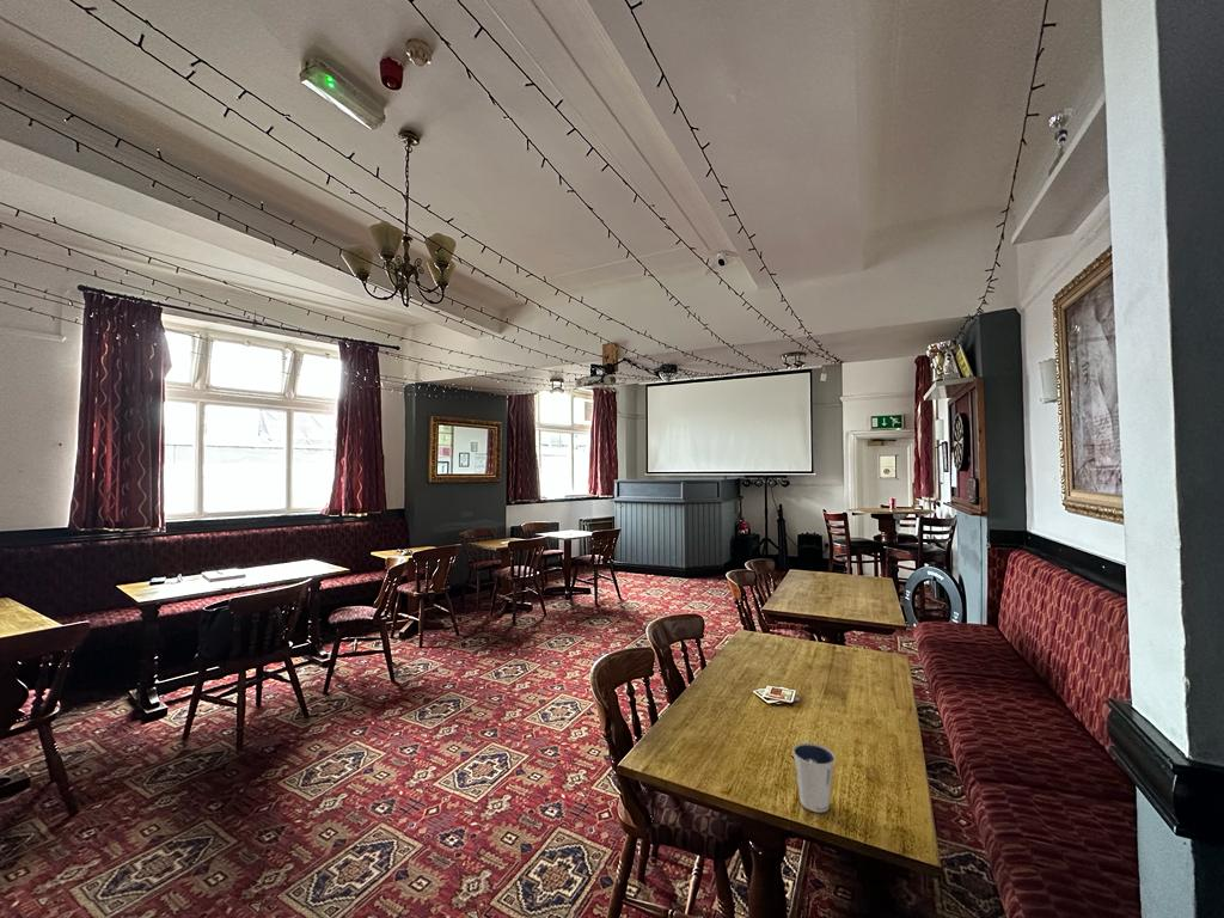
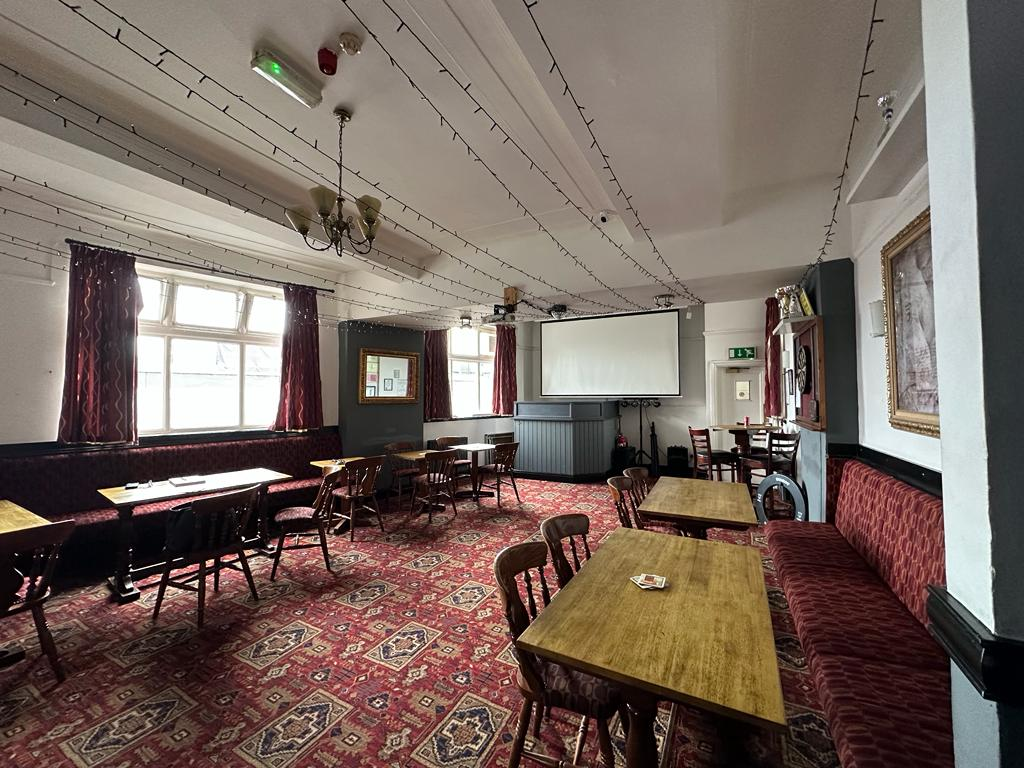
- dixie cup (814, 778)
